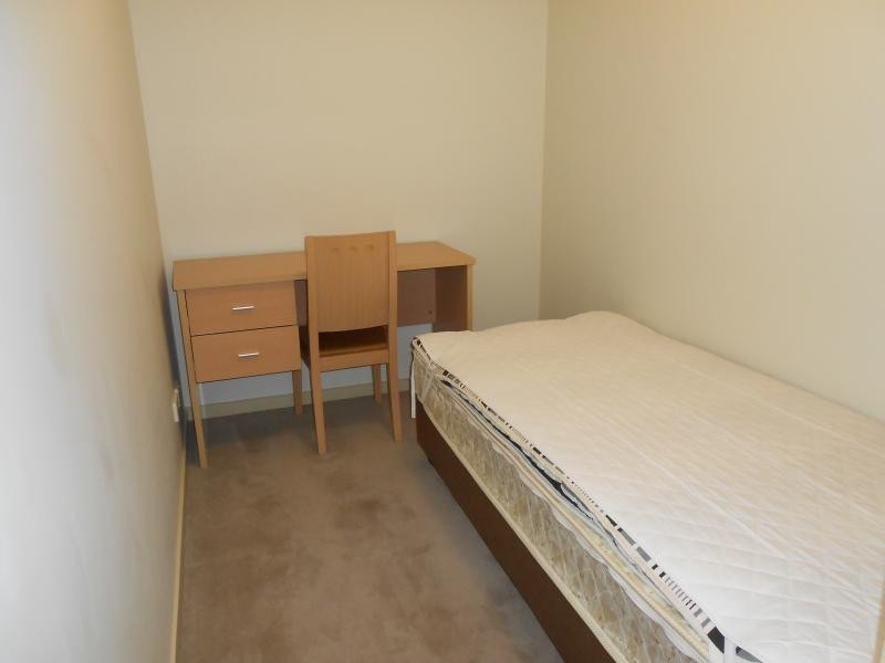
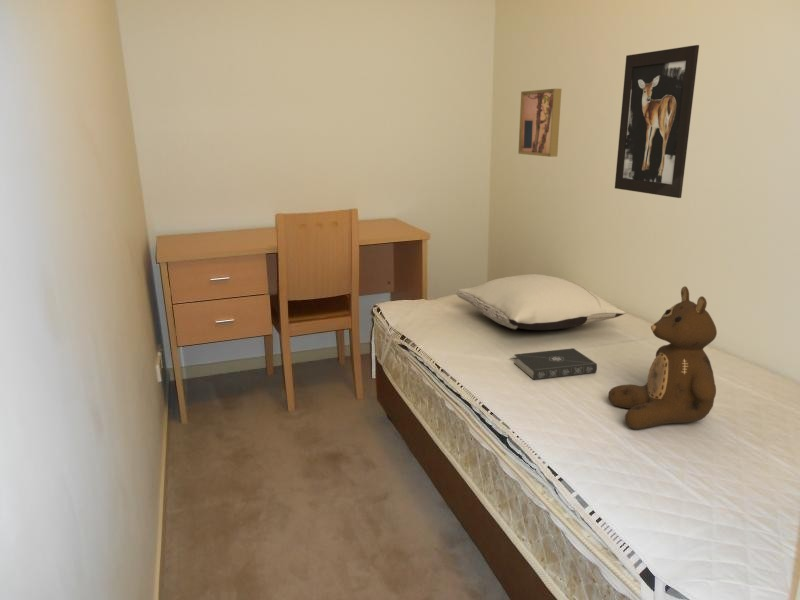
+ book (554, 363)
+ teddy bear (665, 356)
+ wall art (652, 123)
+ pillow (535, 300)
+ wall art (538, 123)
